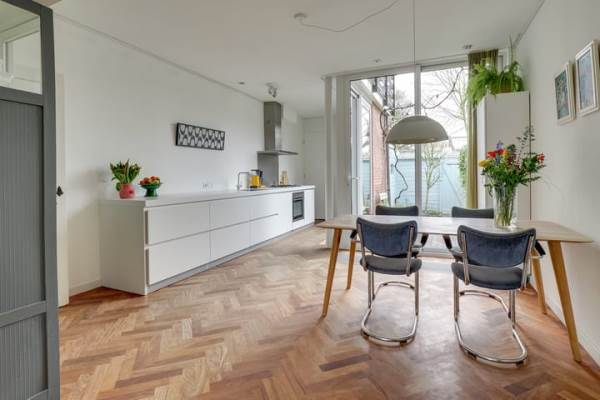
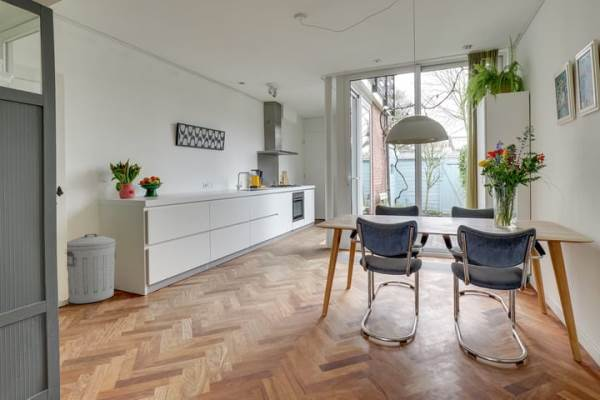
+ trash can (91, 265)
